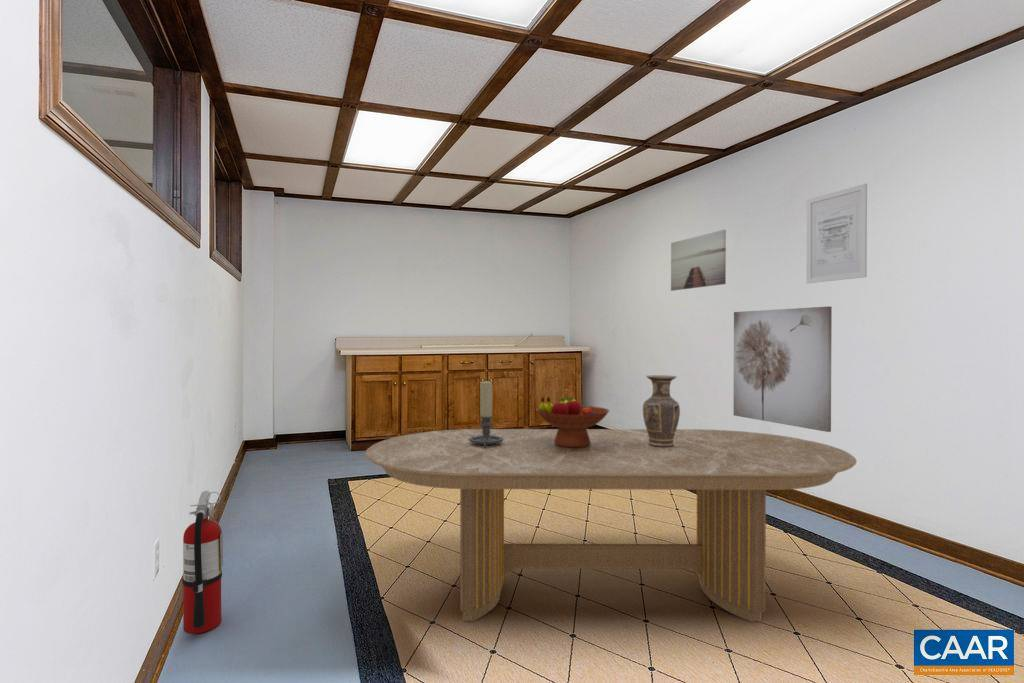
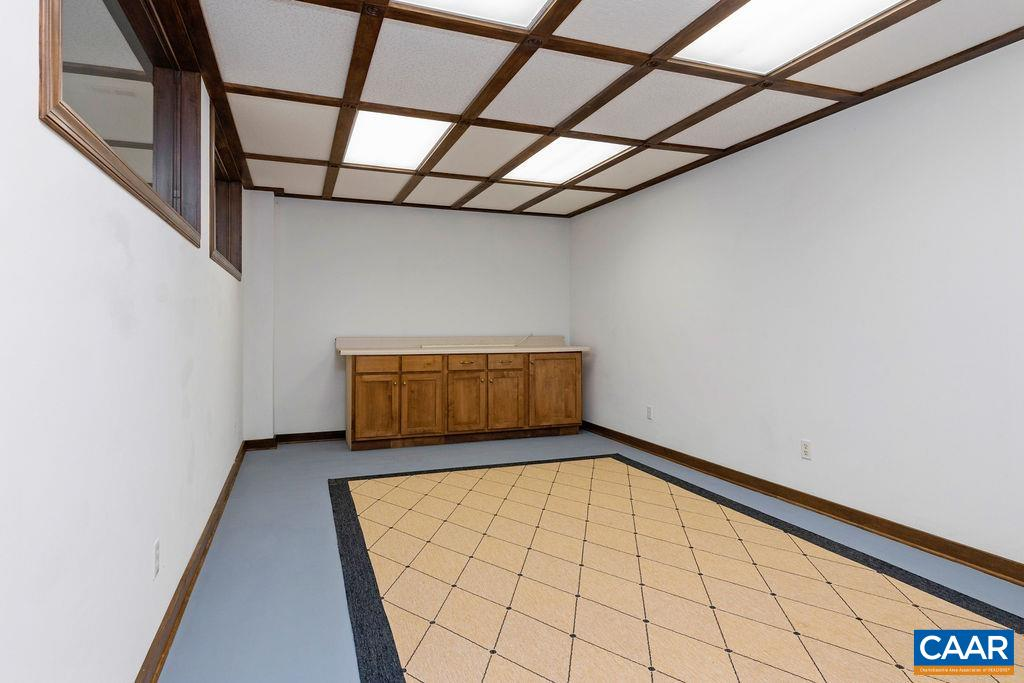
- wall art (835, 236)
- fruit bowl (572, 419)
- vase (661, 410)
- candle holder (485, 412)
- fire extinguisher (202, 559)
- wall art (777, 366)
- dining table (602, 544)
- wall art (696, 262)
